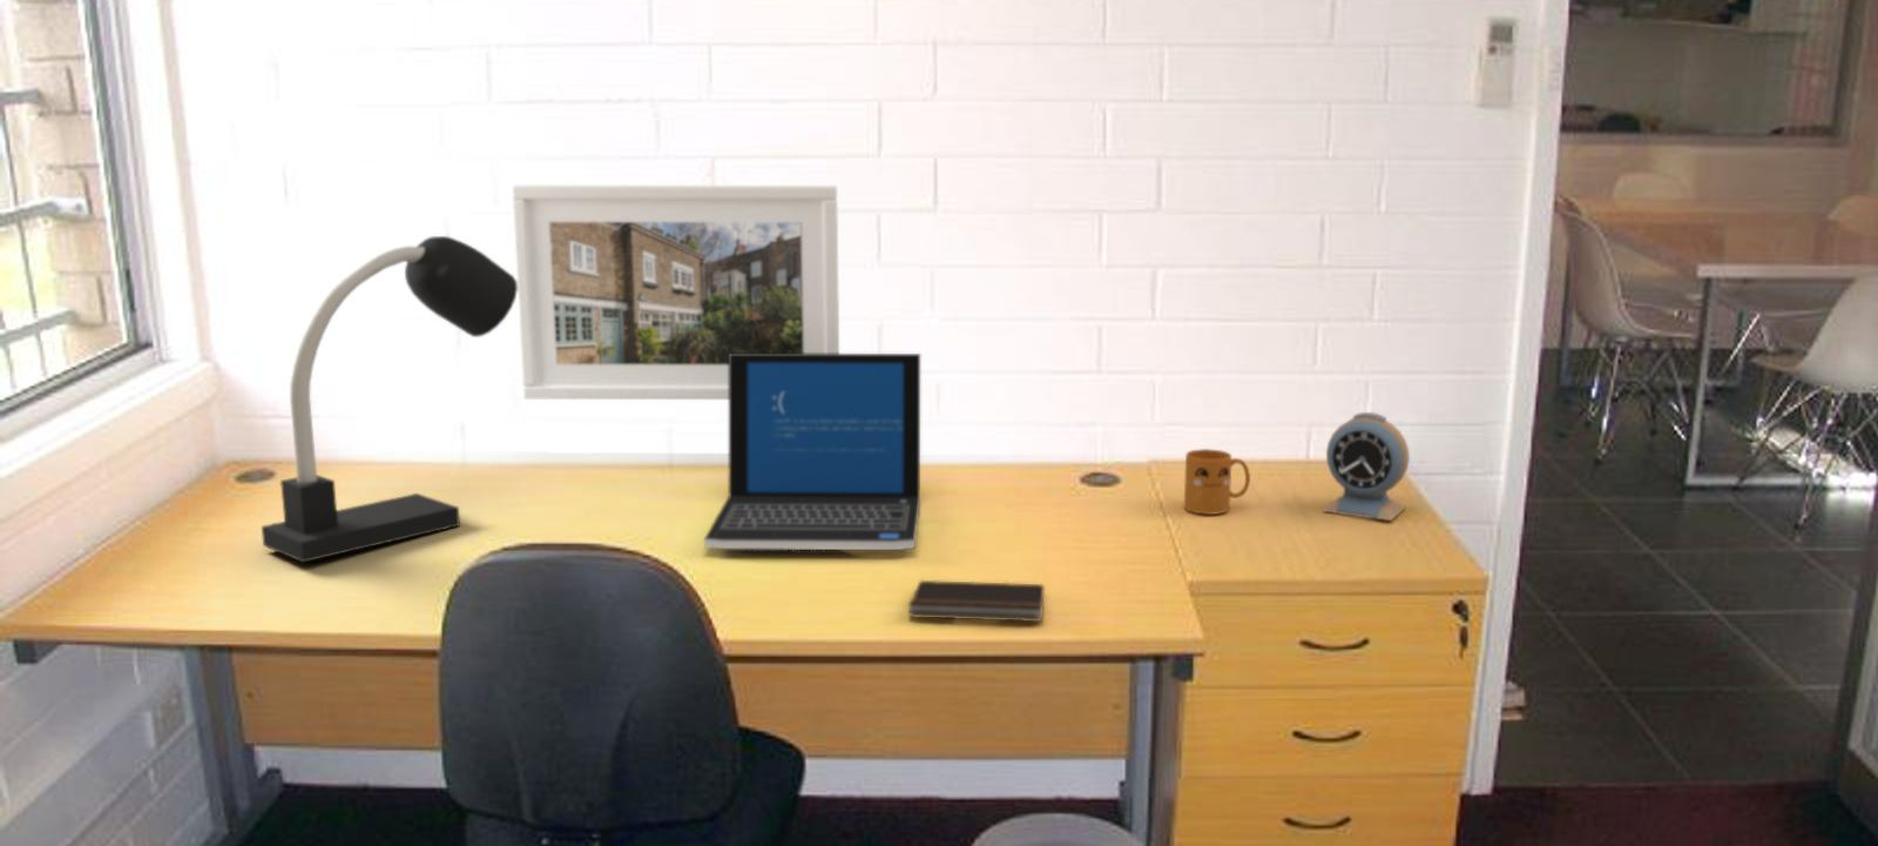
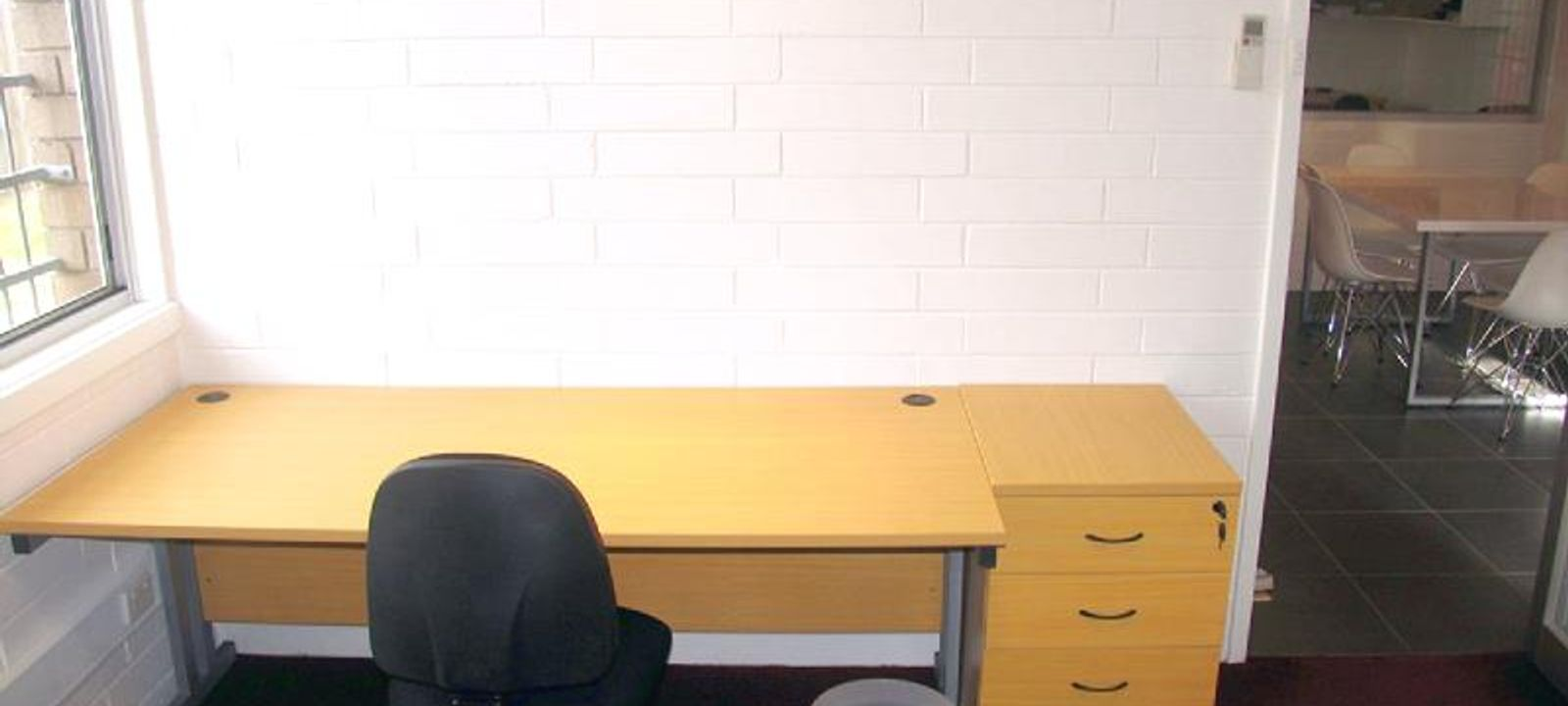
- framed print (677, 292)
- laptop (817, 447)
- mug (1217, 481)
- desk lamp (441, 318)
- alarm clock (1367, 461)
- notebook (977, 598)
